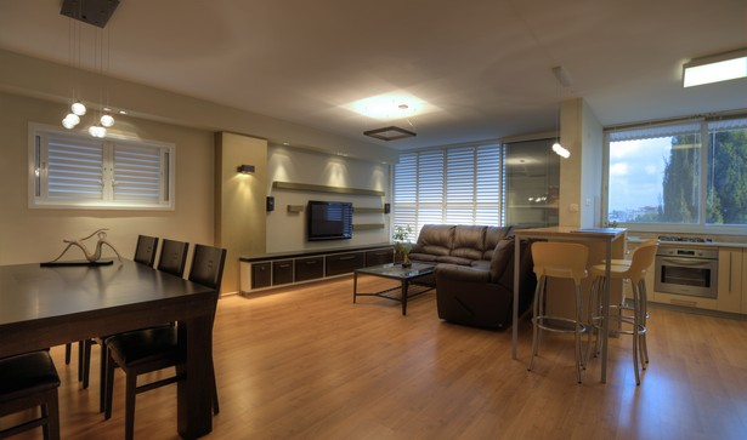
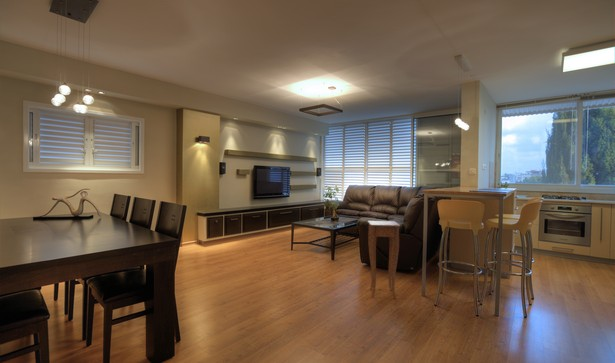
+ side table (389, 258)
